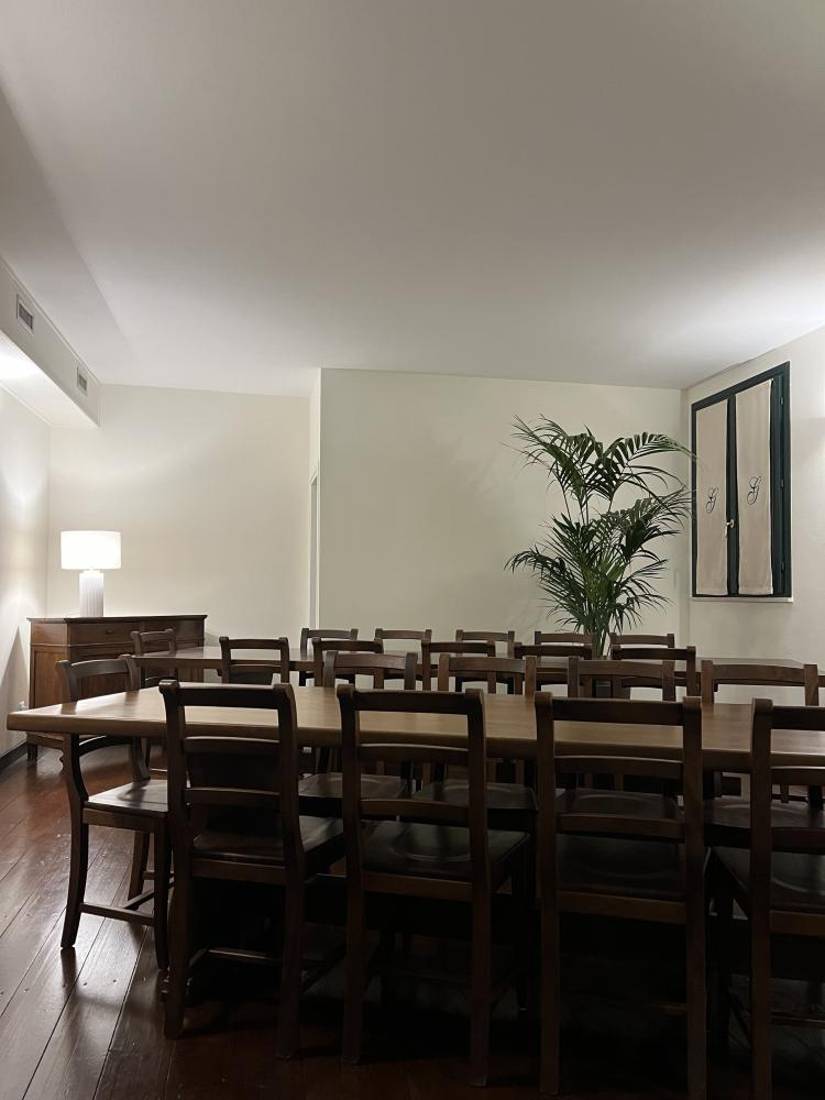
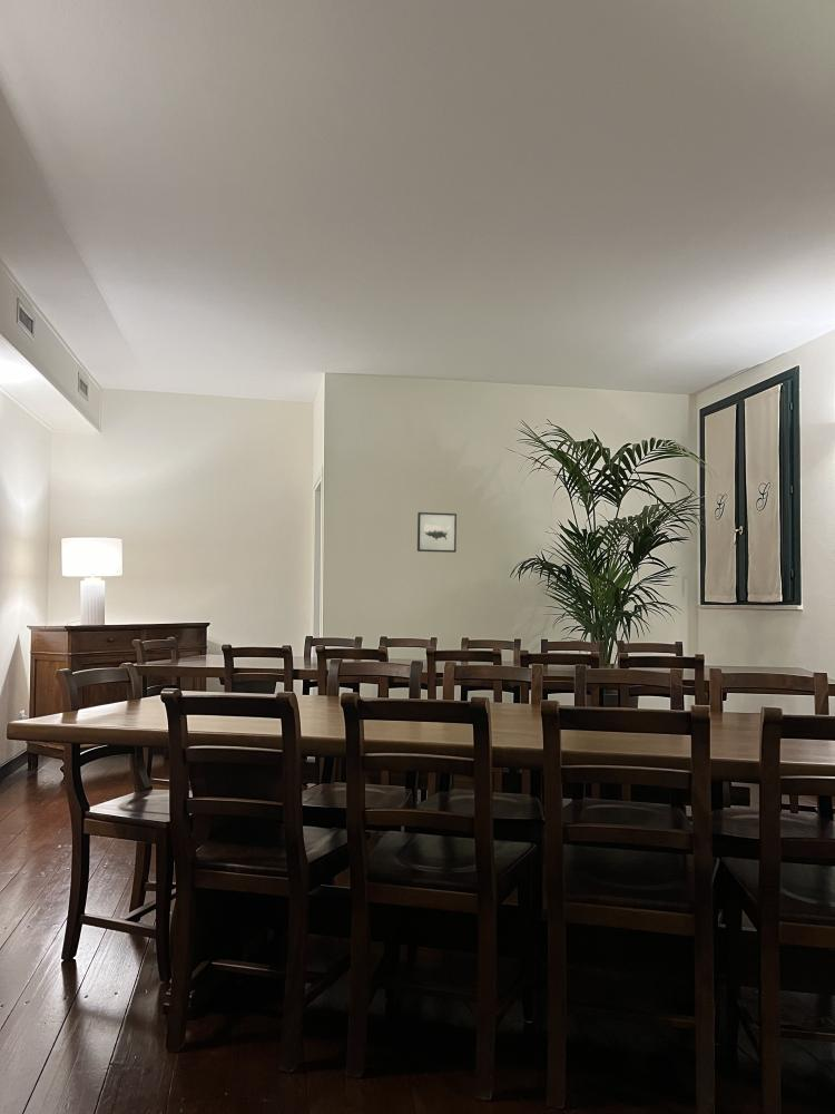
+ wall art (436, 531)
